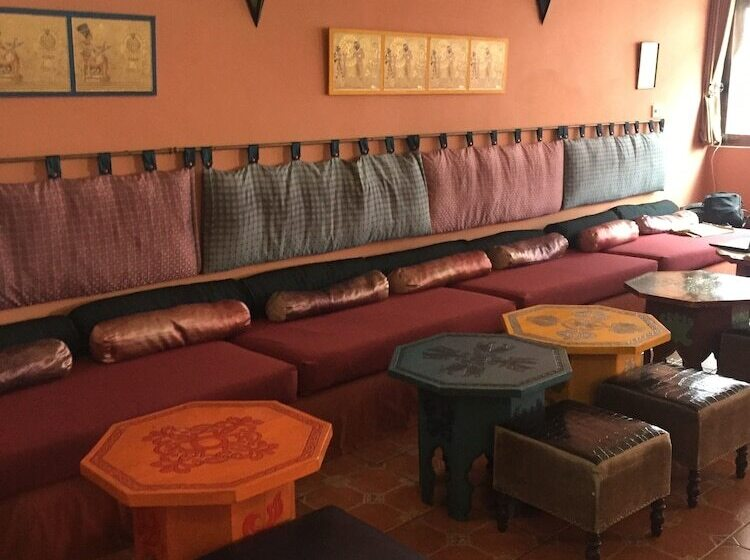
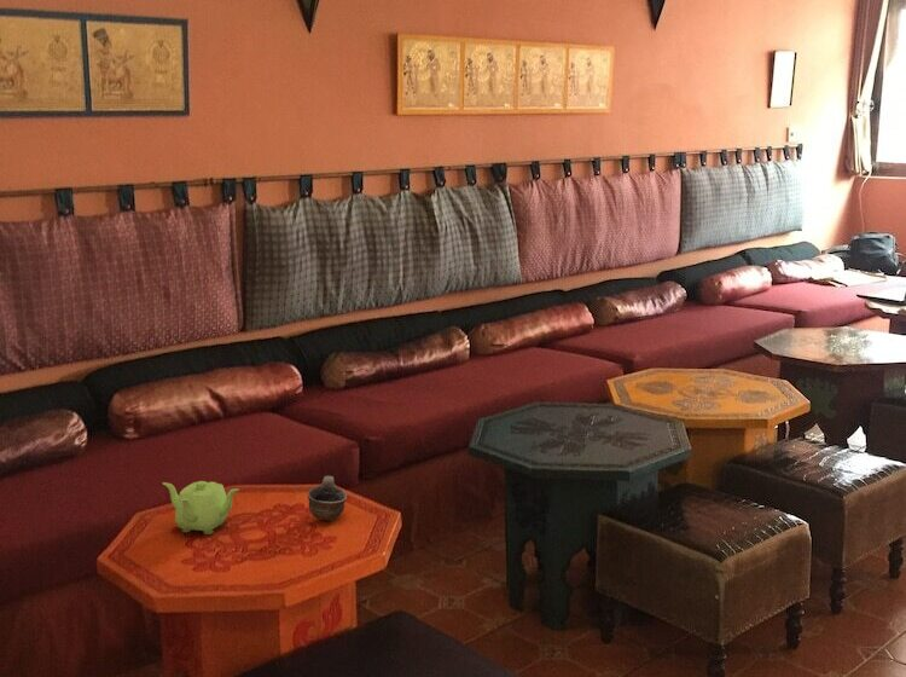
+ teapot (198, 507)
+ cup (329, 499)
